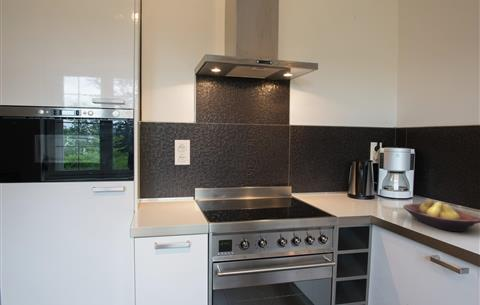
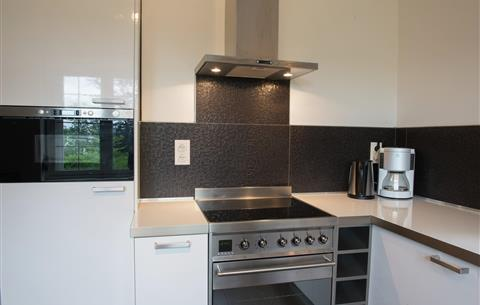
- fruit bowl (438, 212)
